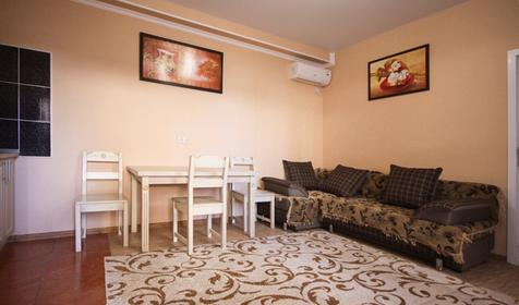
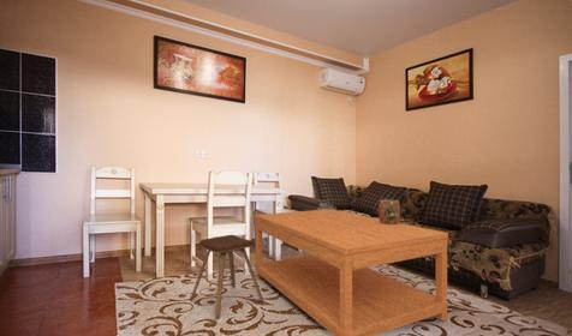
+ music stool (224, 269)
+ decorative container (388, 211)
+ coffee table (335, 258)
